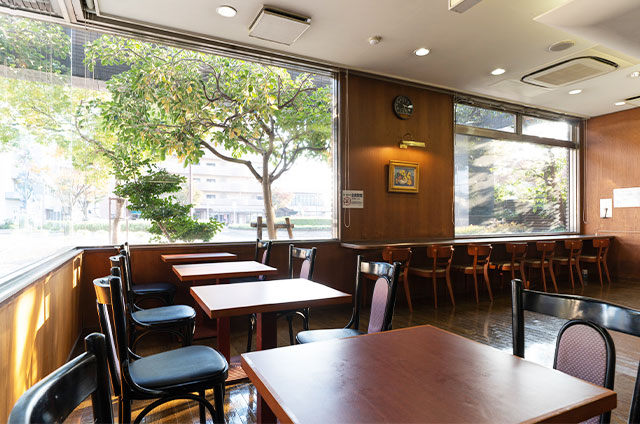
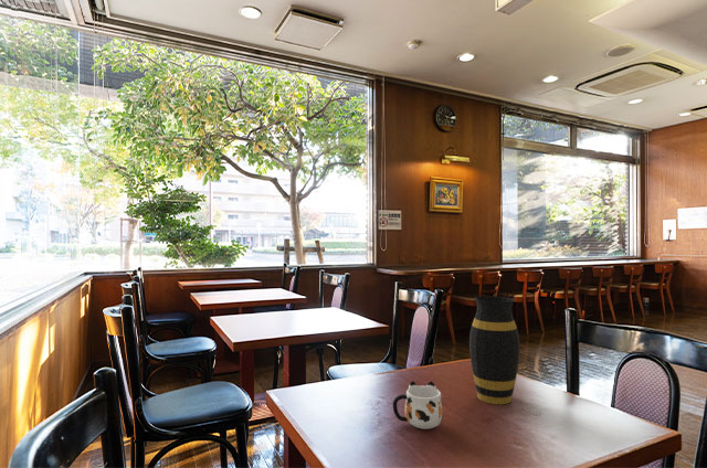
+ mug (418, 404)
+ vase (494, 348)
